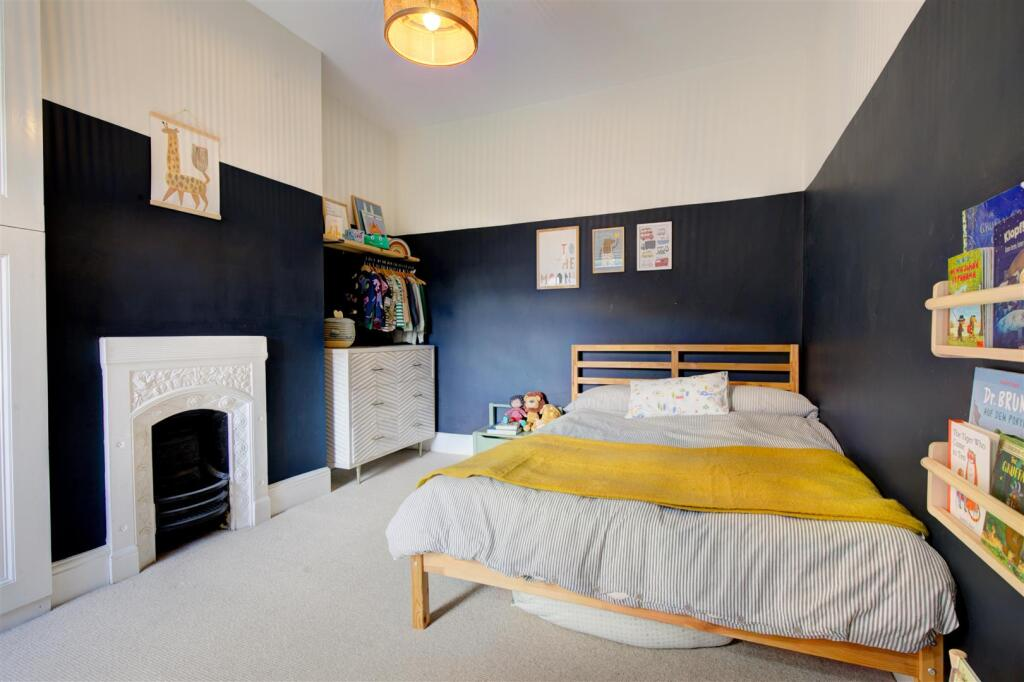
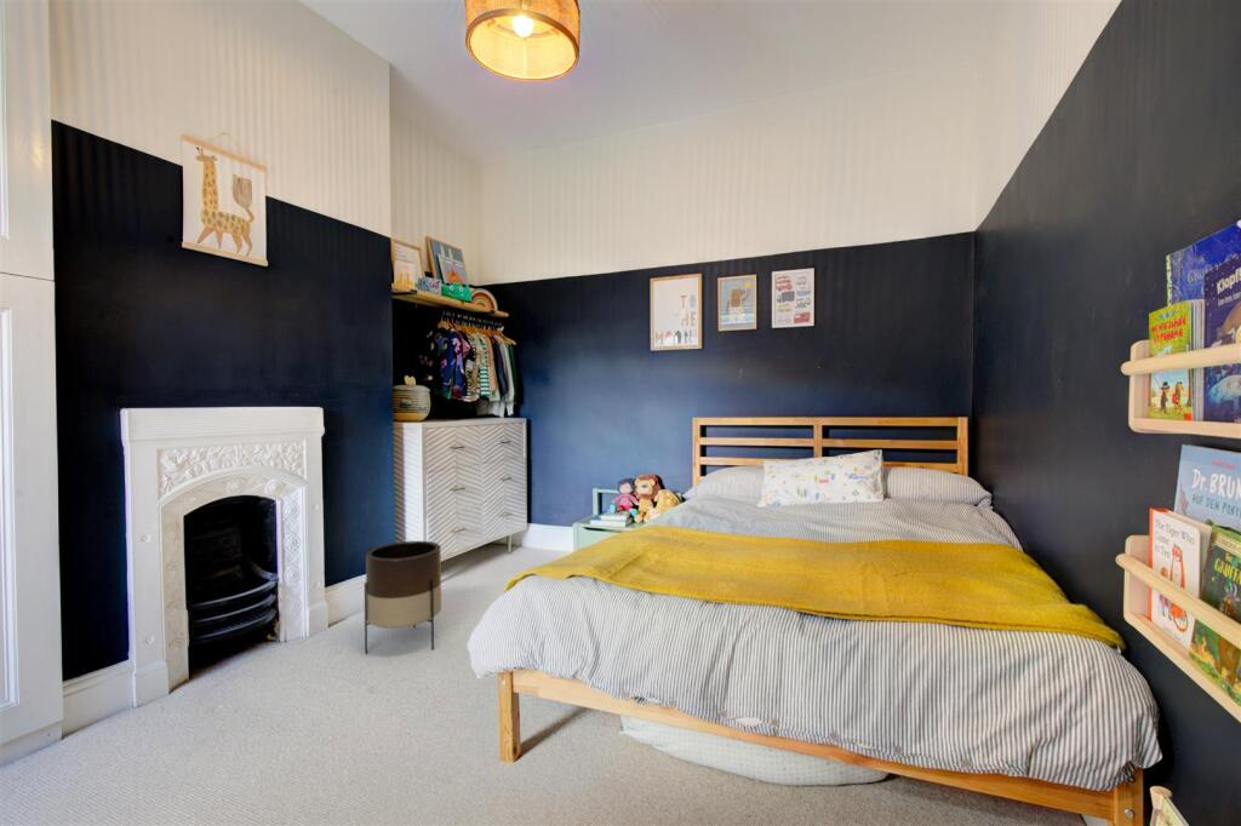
+ planter (405, 596)
